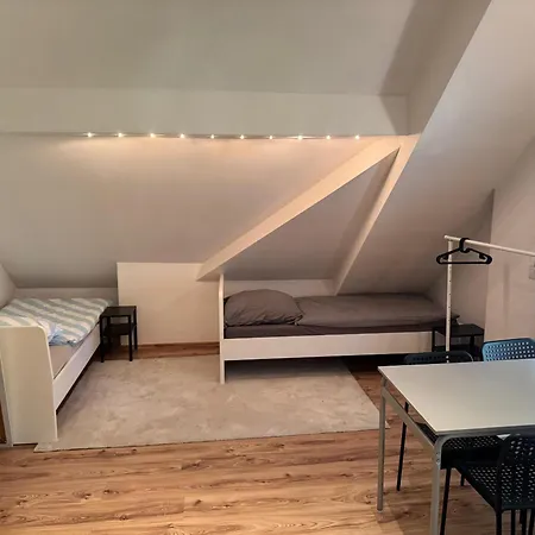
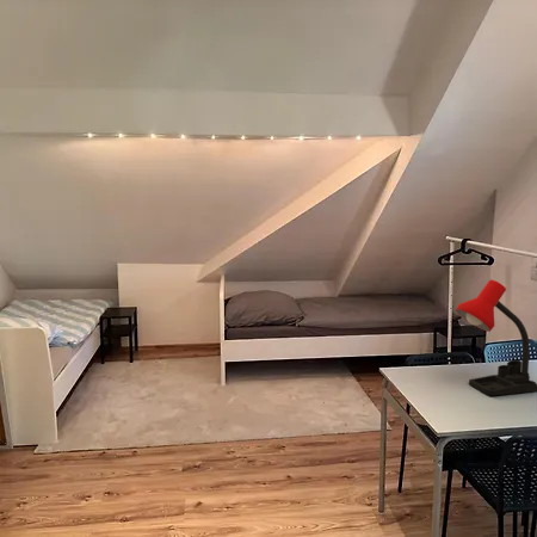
+ desk lamp (492, 328)
